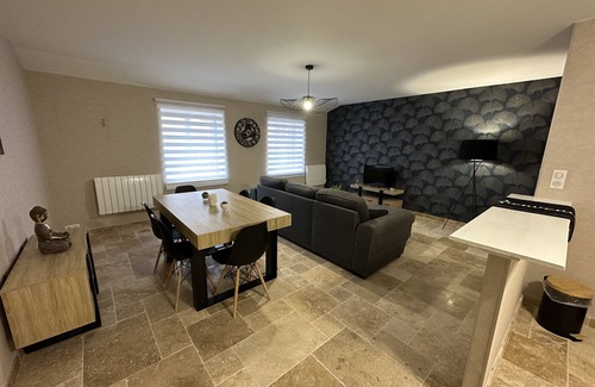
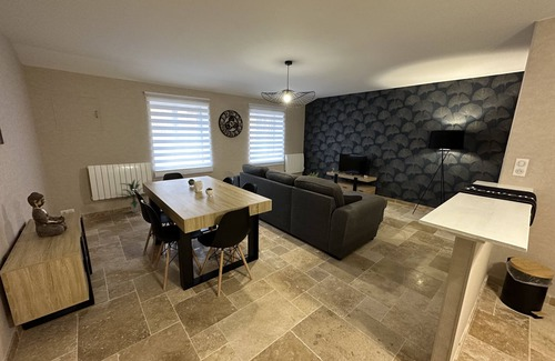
+ indoor plant (132, 195)
